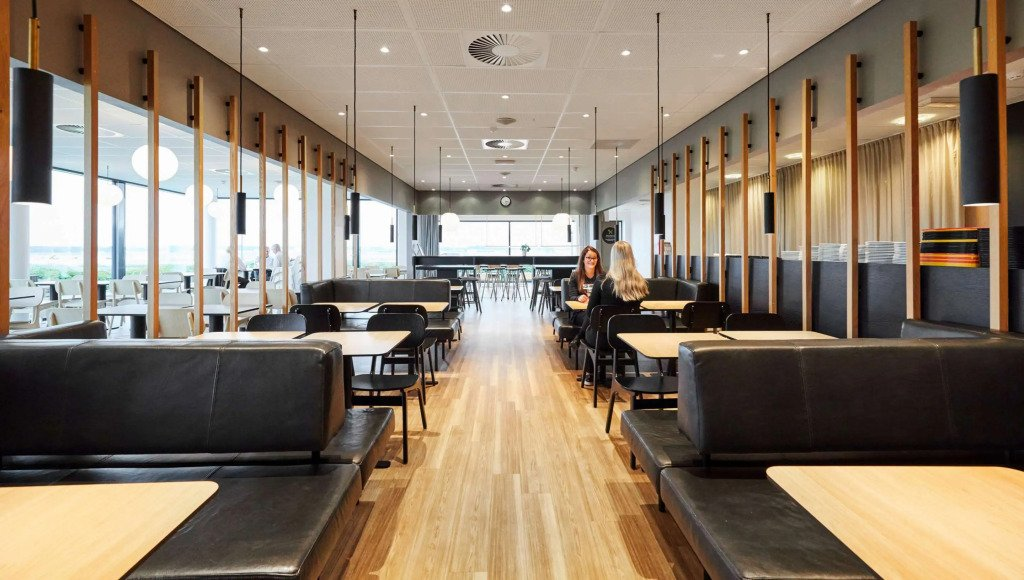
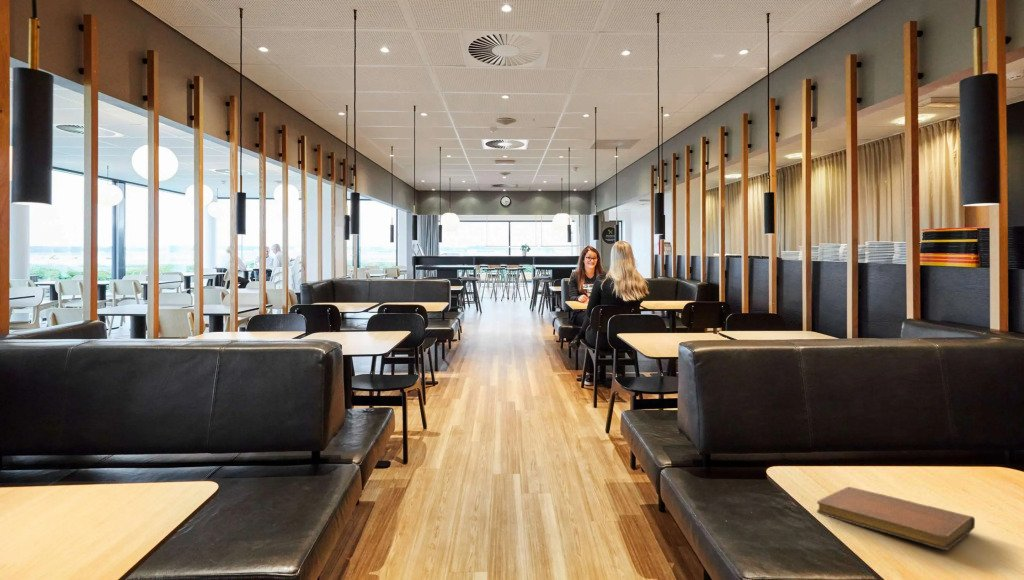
+ notebook (892, 514)
